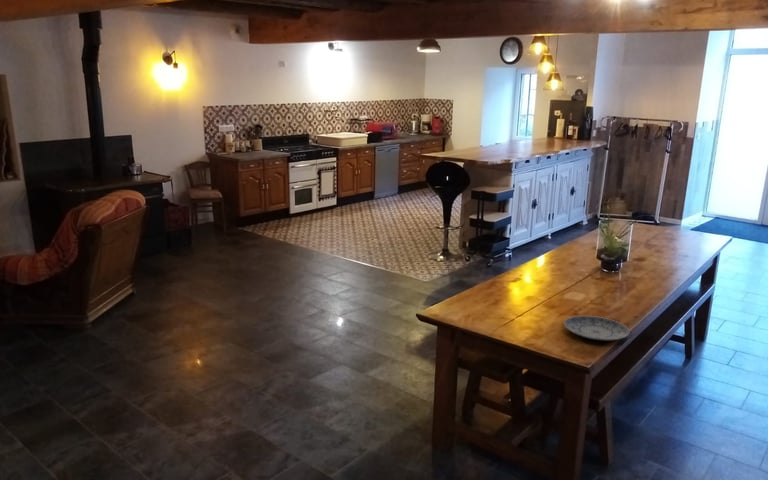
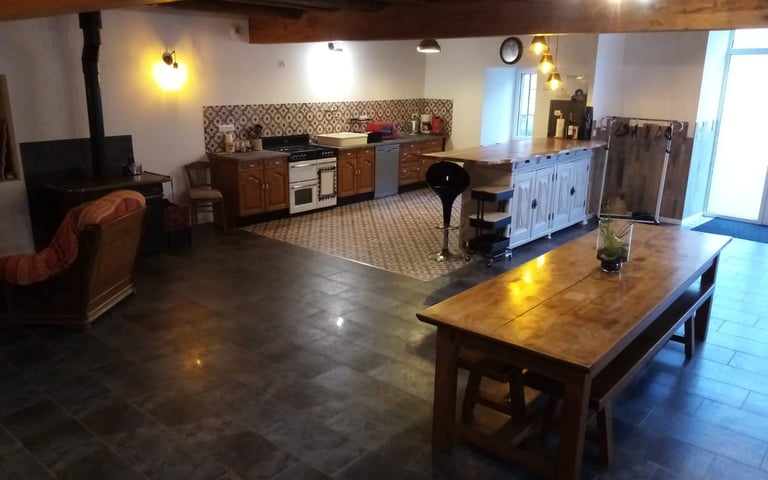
- plate (595, 329)
